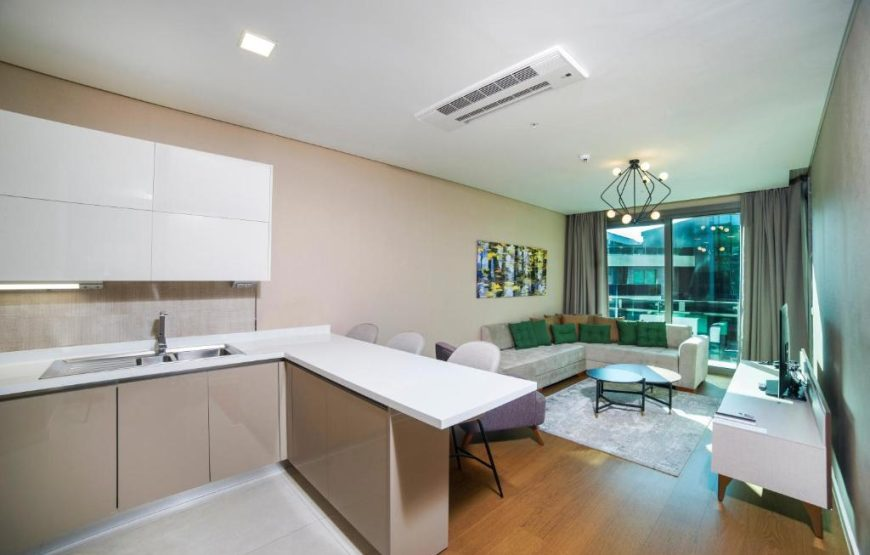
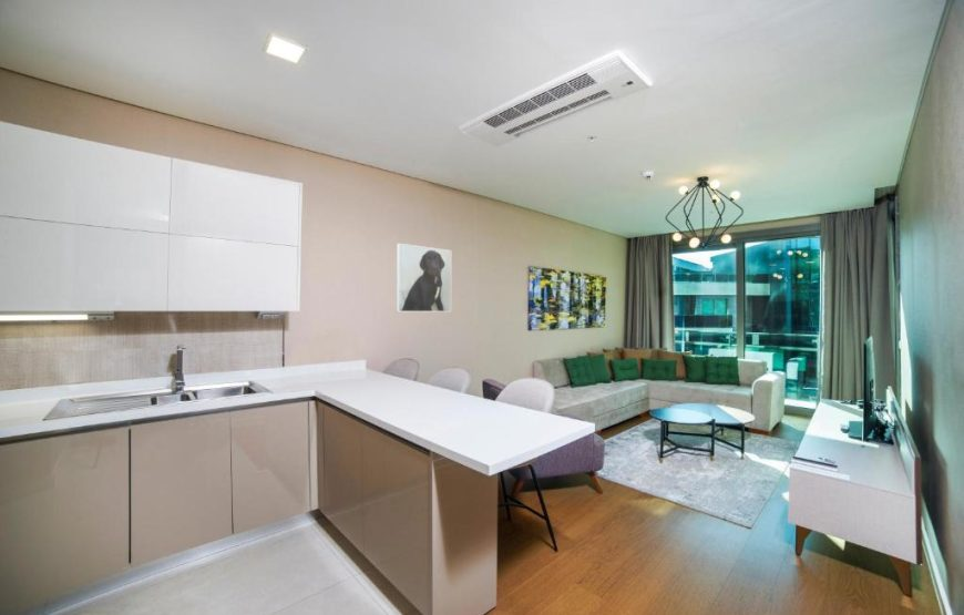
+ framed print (425, 279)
